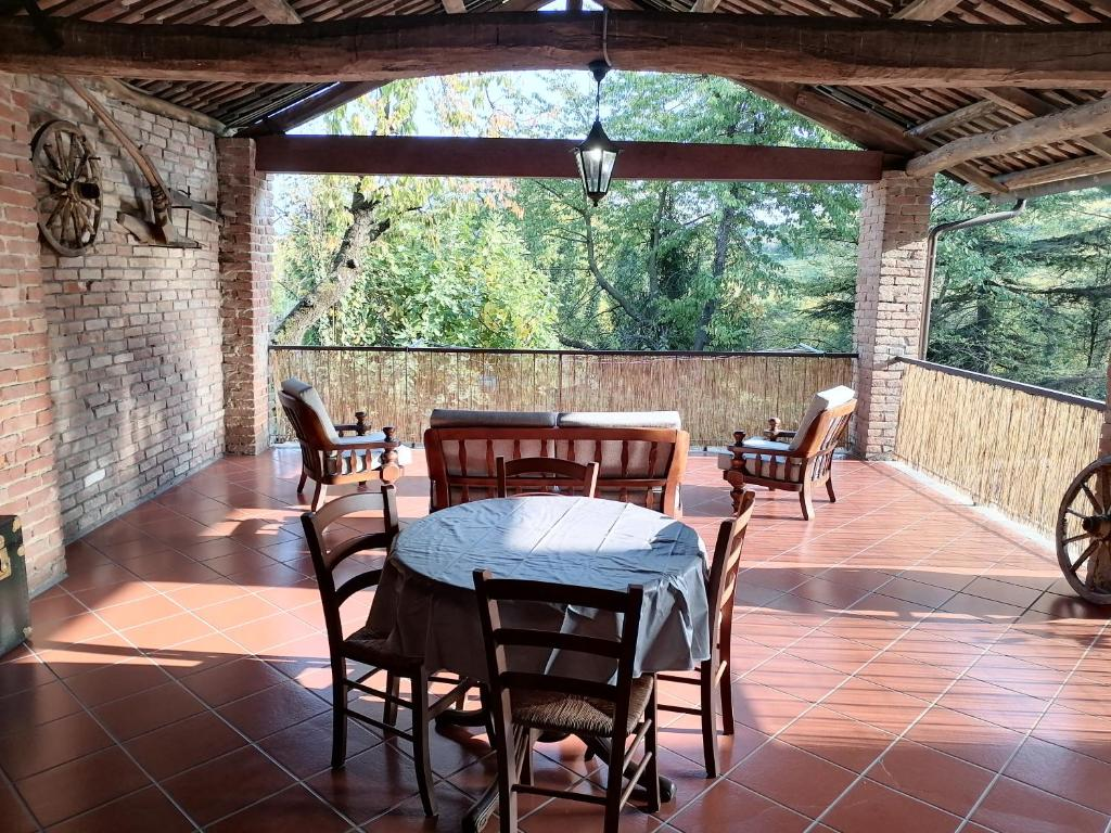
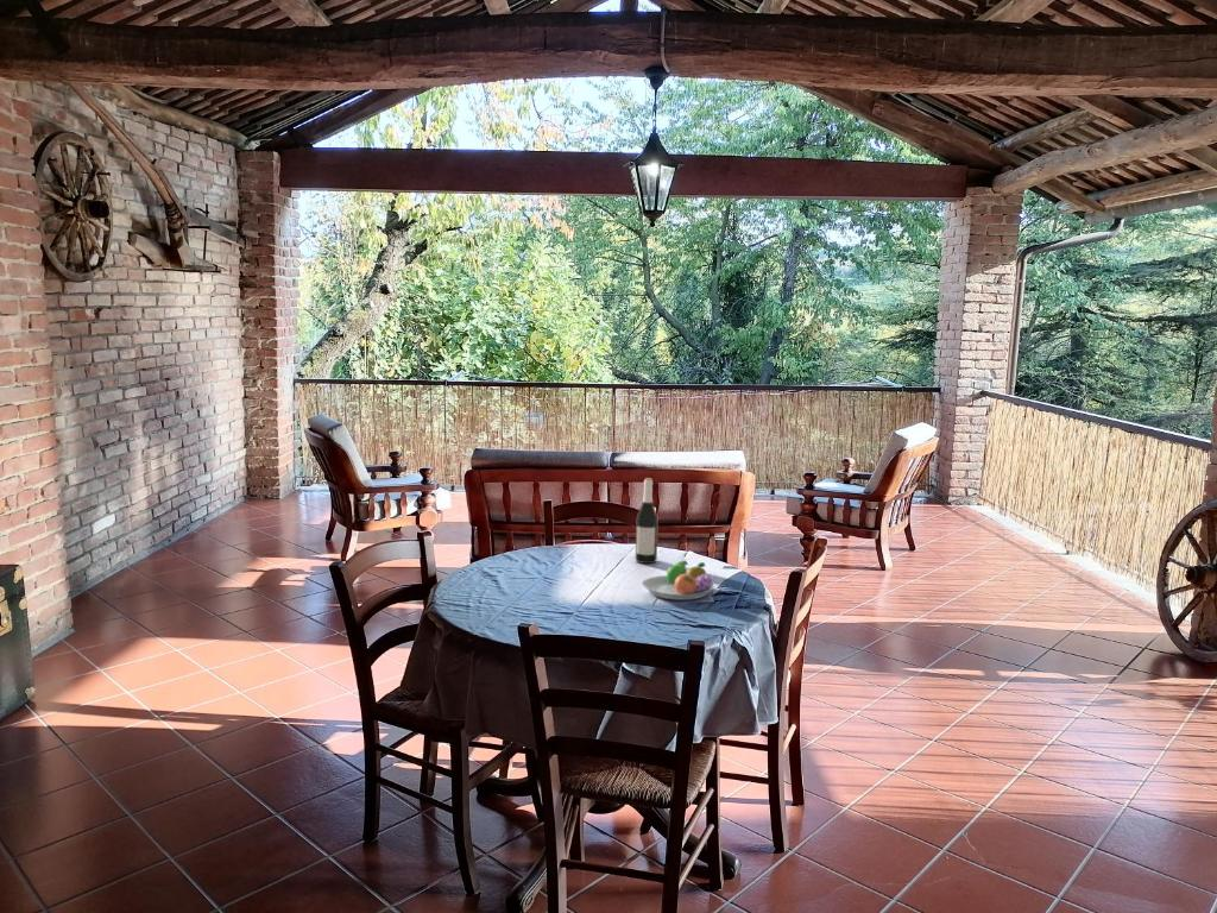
+ fruit bowl (679, 577)
+ wine bottle (647, 520)
